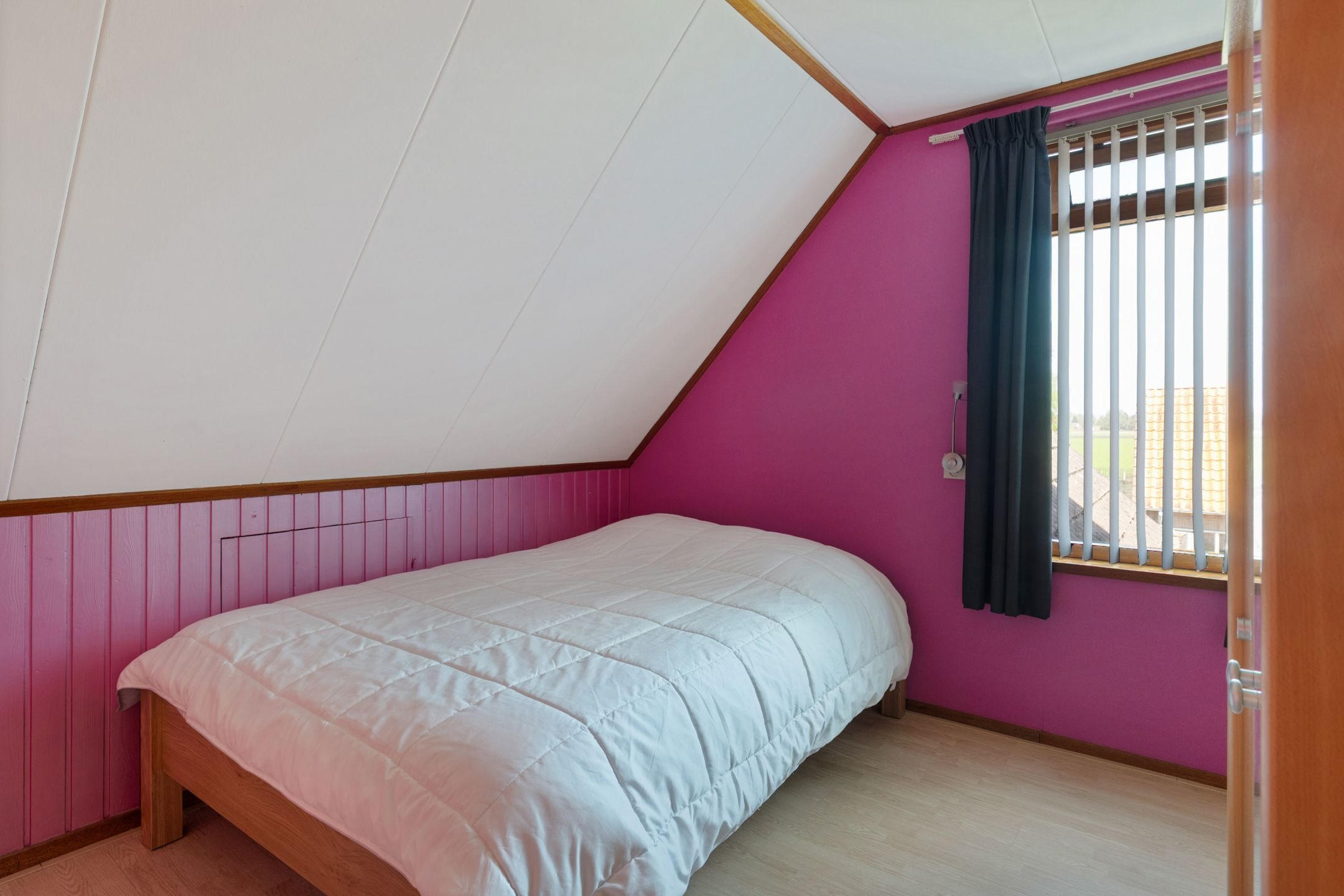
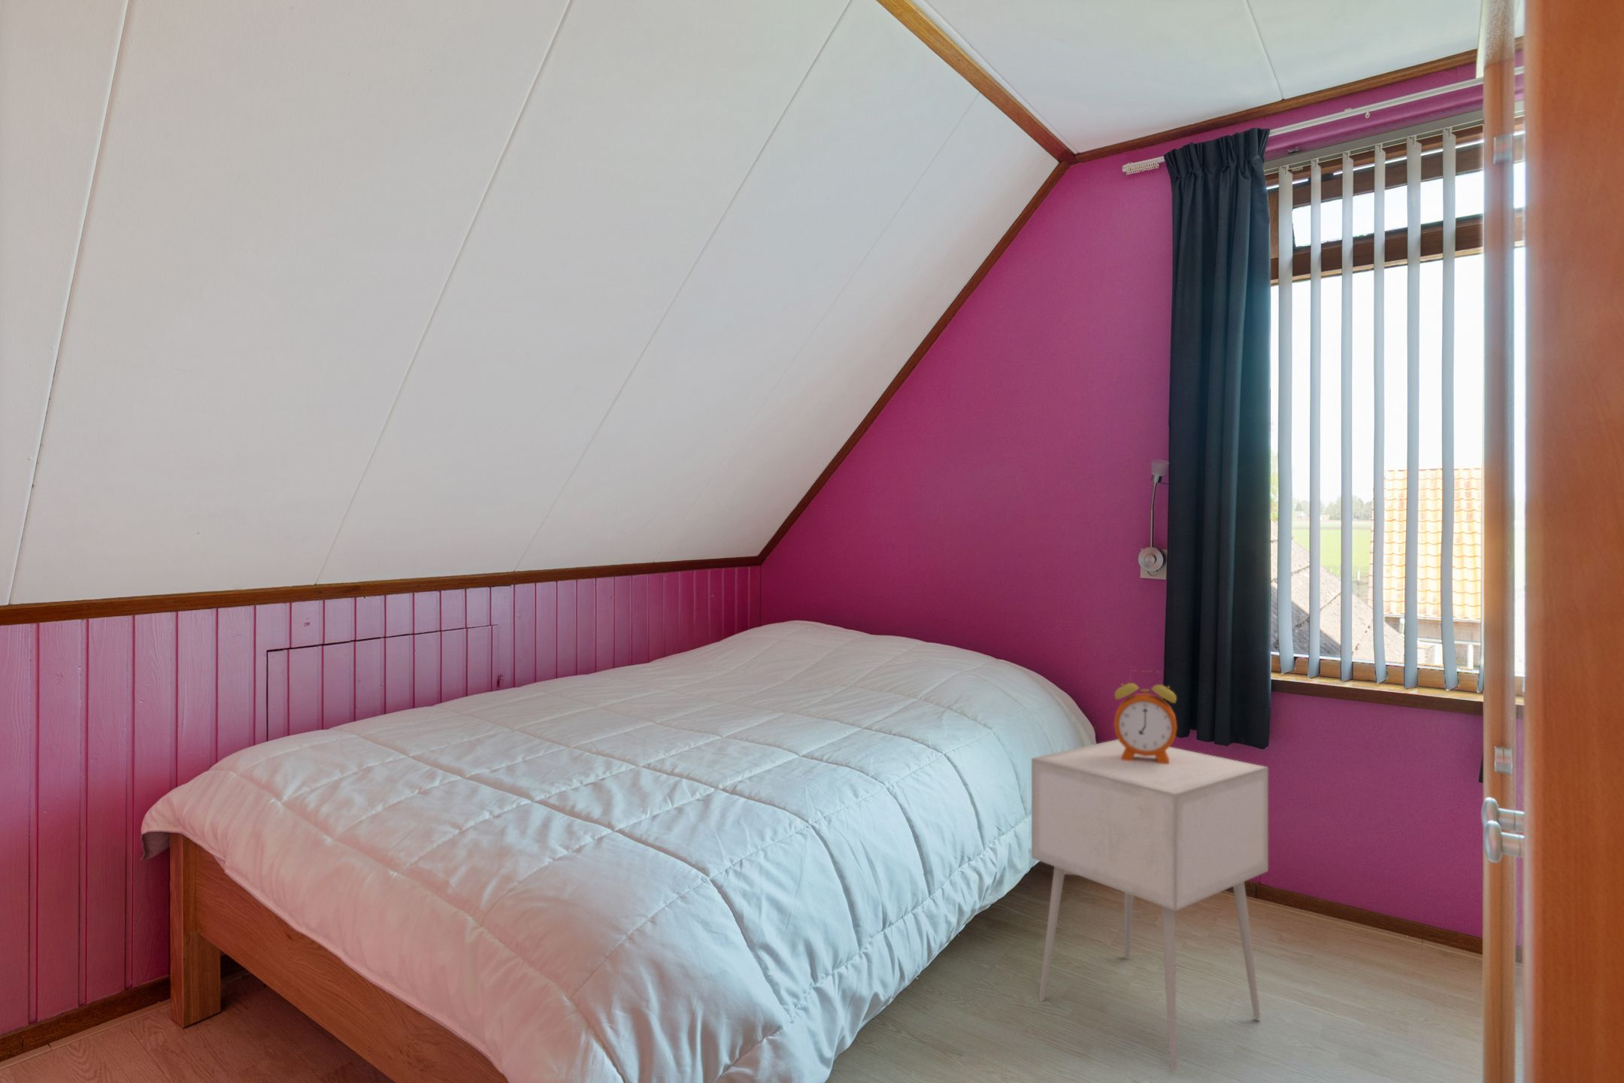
+ nightstand (1149, 885)
+ alarm clock (1146, 713)
